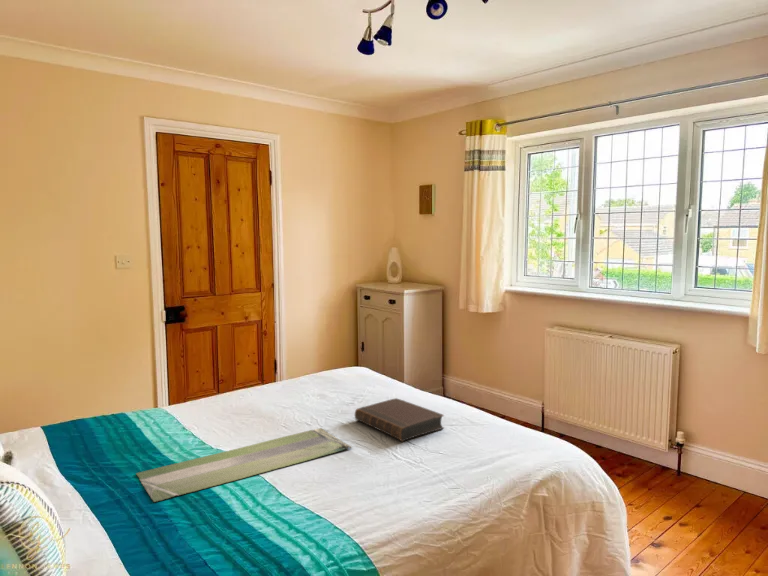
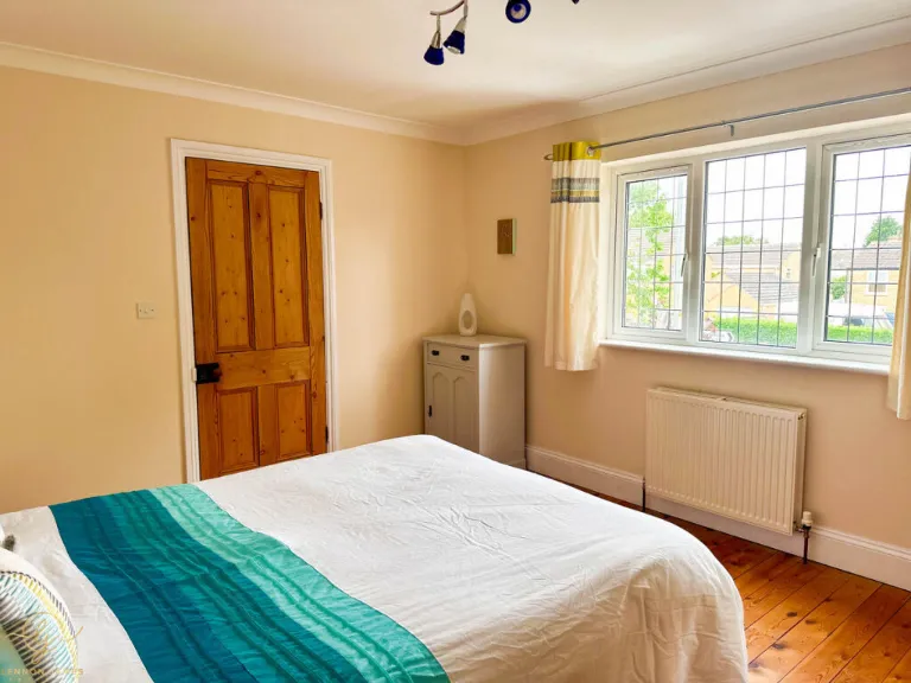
- book (398, 417)
- tray (249, 457)
